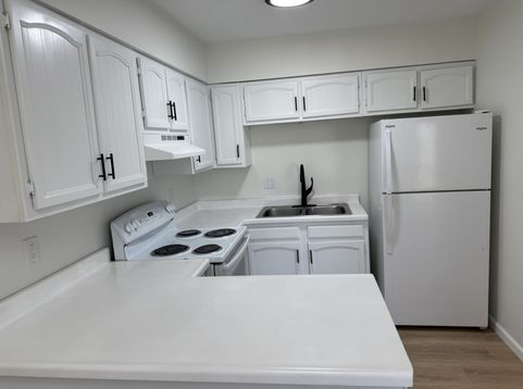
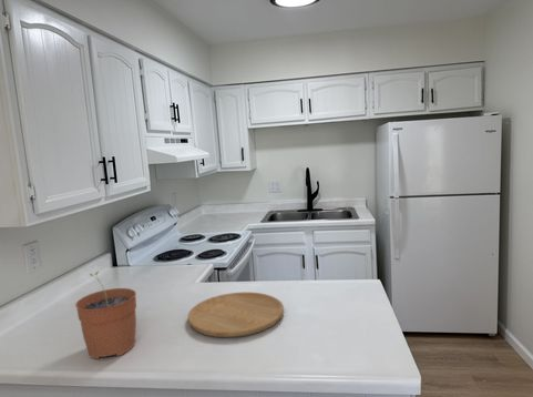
+ plant pot (107, 309)
+ cutting board (236, 312)
